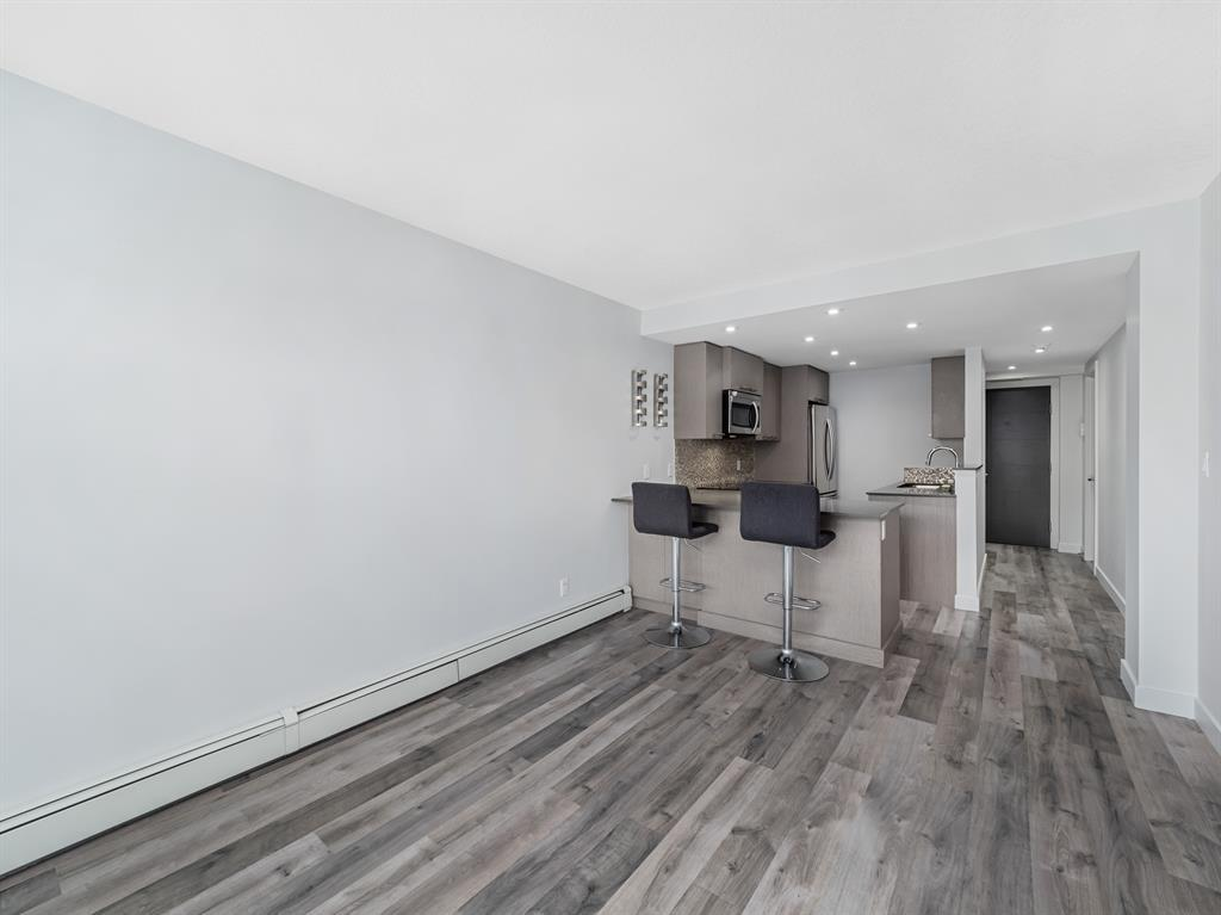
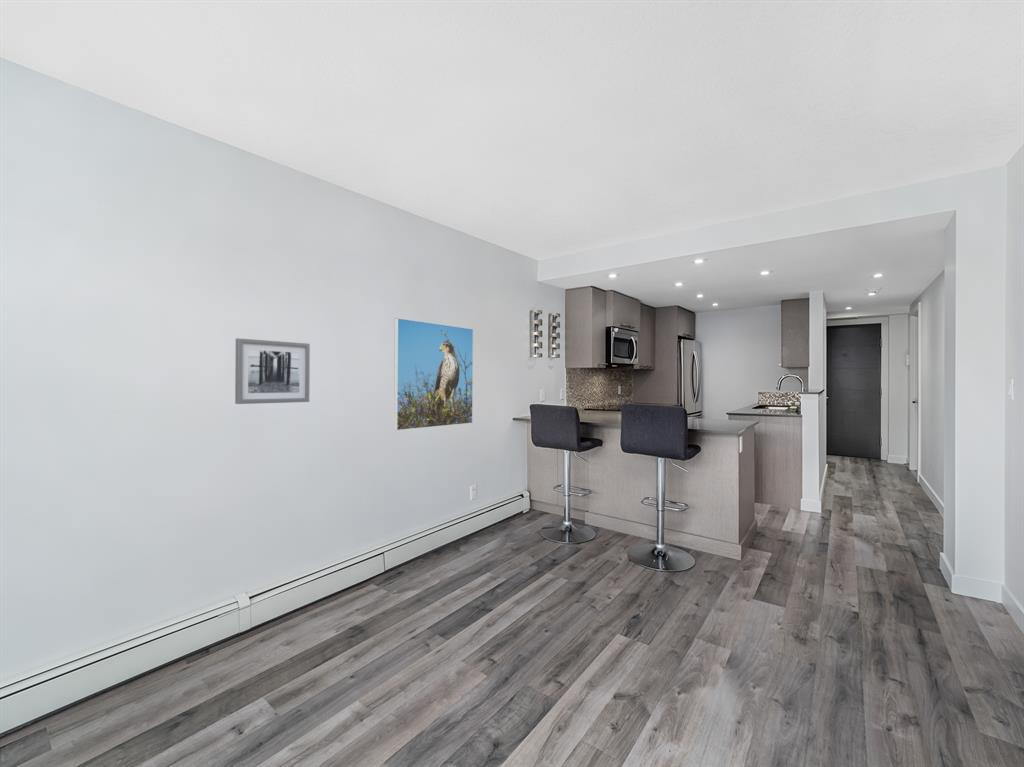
+ wall art (274, 372)
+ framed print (437, 375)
